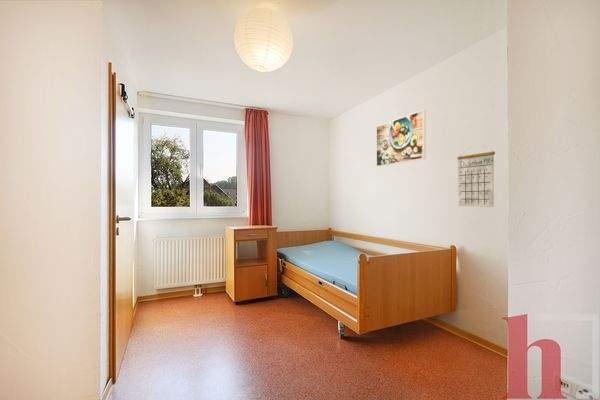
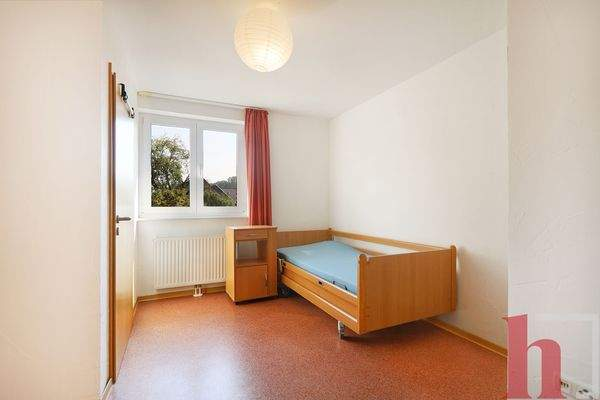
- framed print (398, 141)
- calendar (475, 174)
